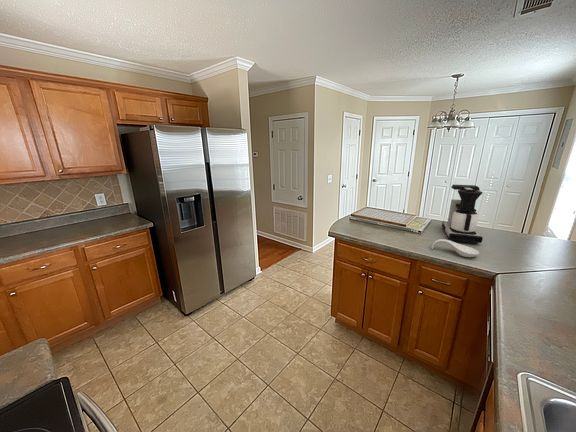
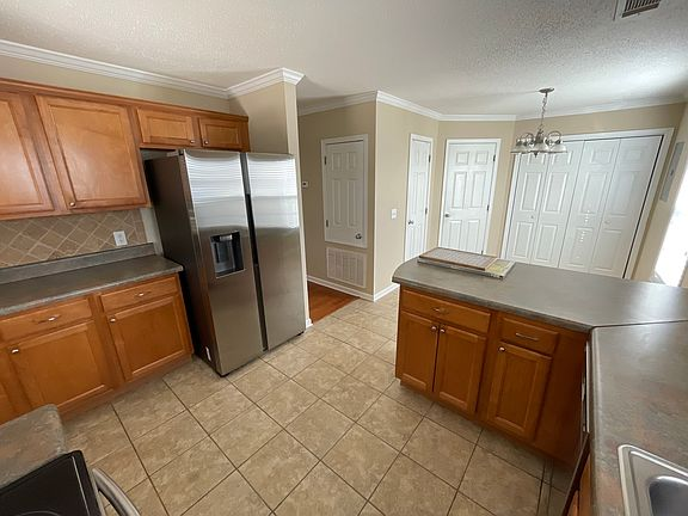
- spoon rest (454, 247)
- coffee maker (463, 212)
